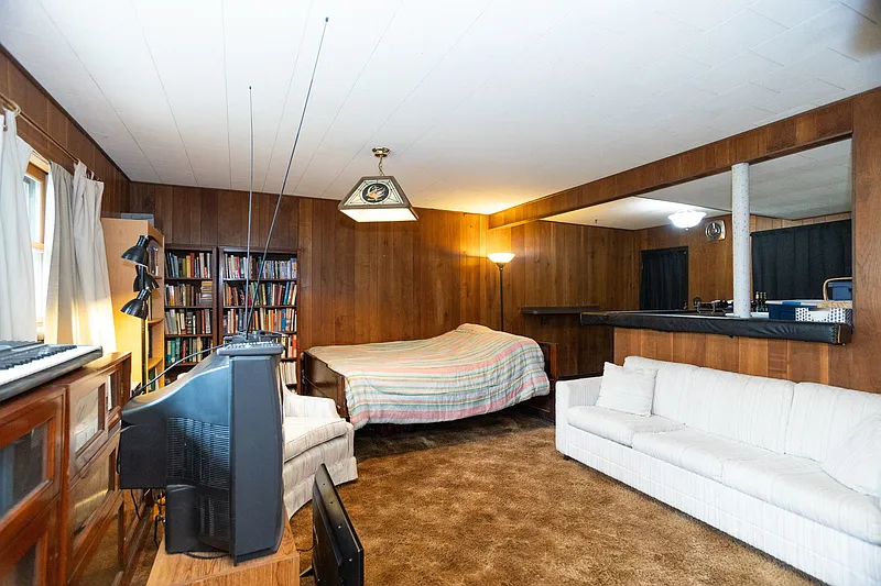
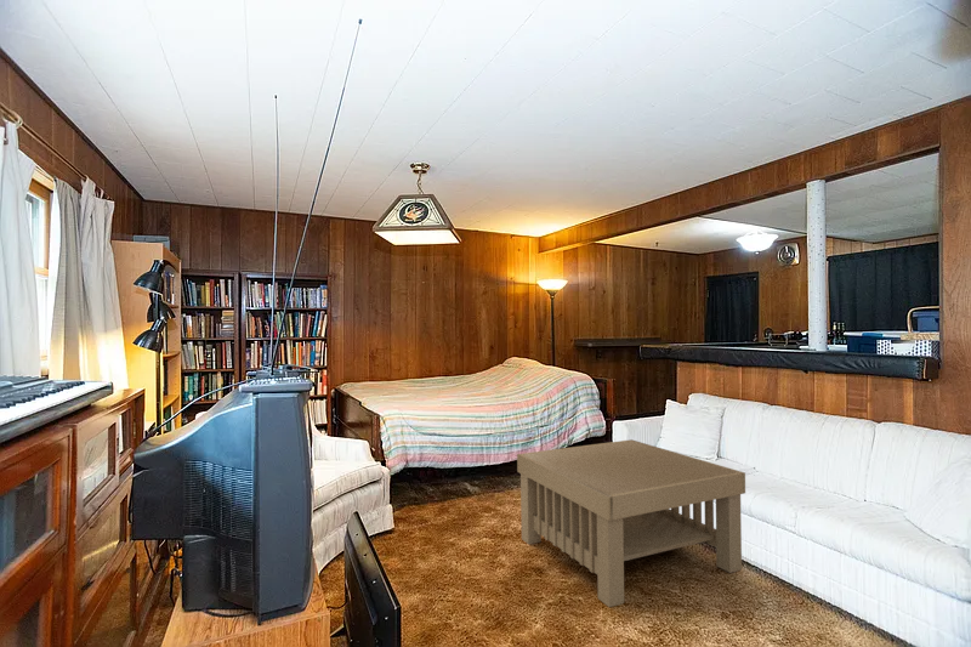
+ coffee table (623, 507)
